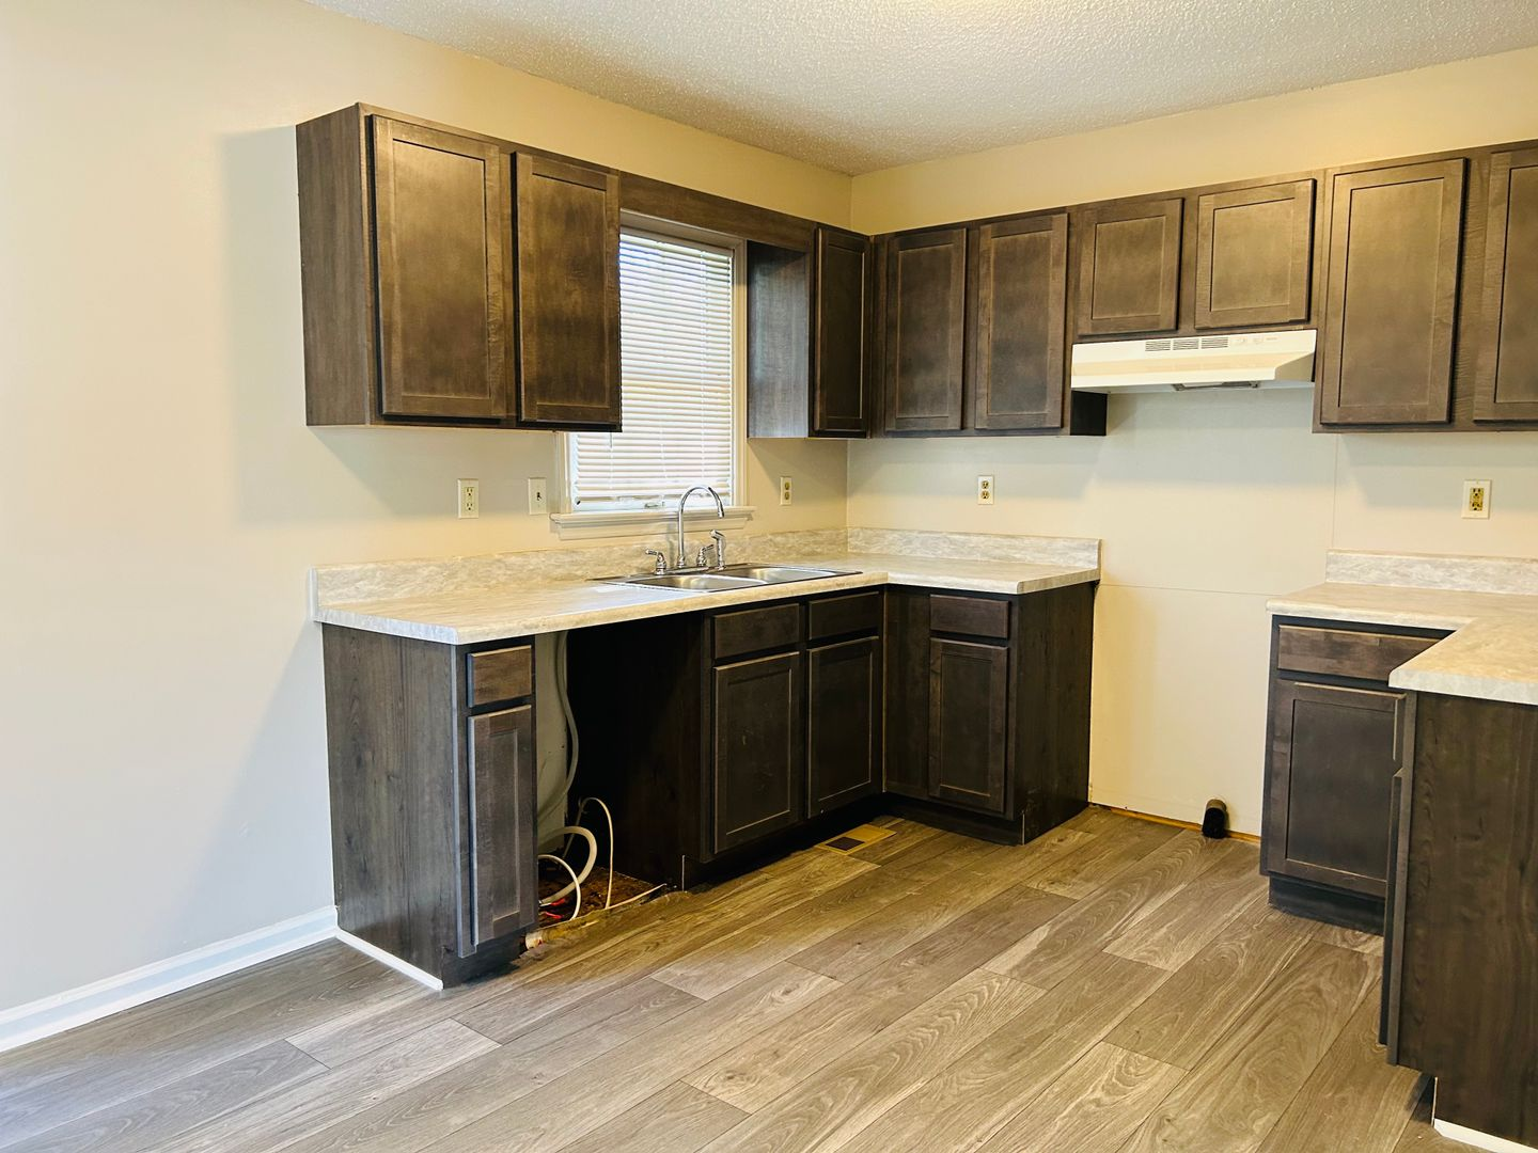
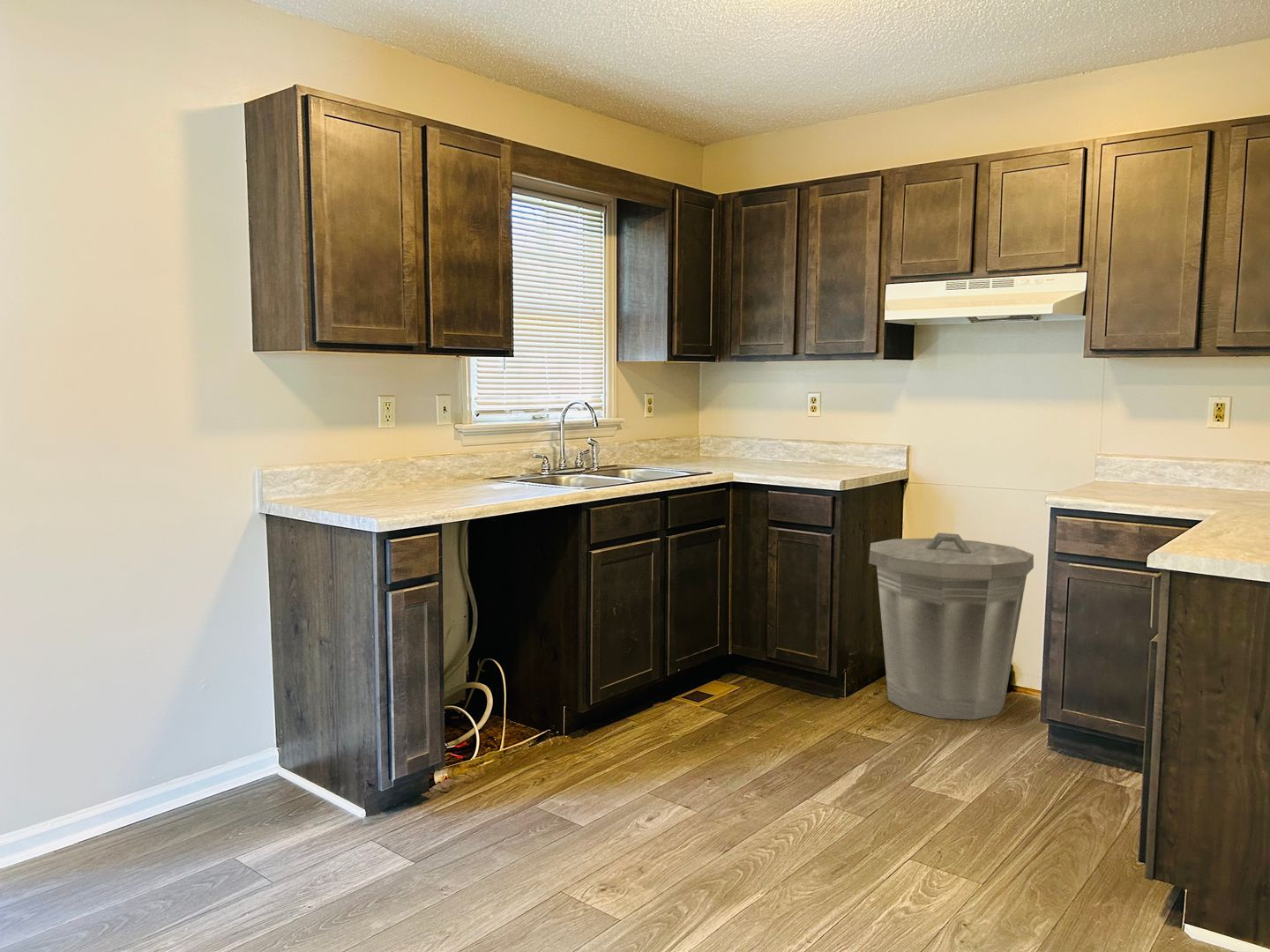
+ trash can (946, 617)
